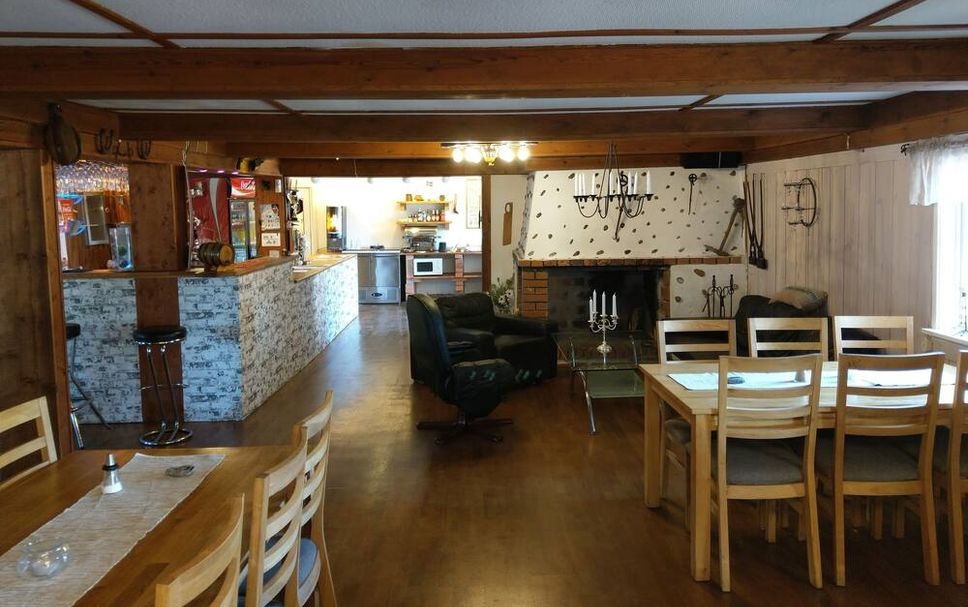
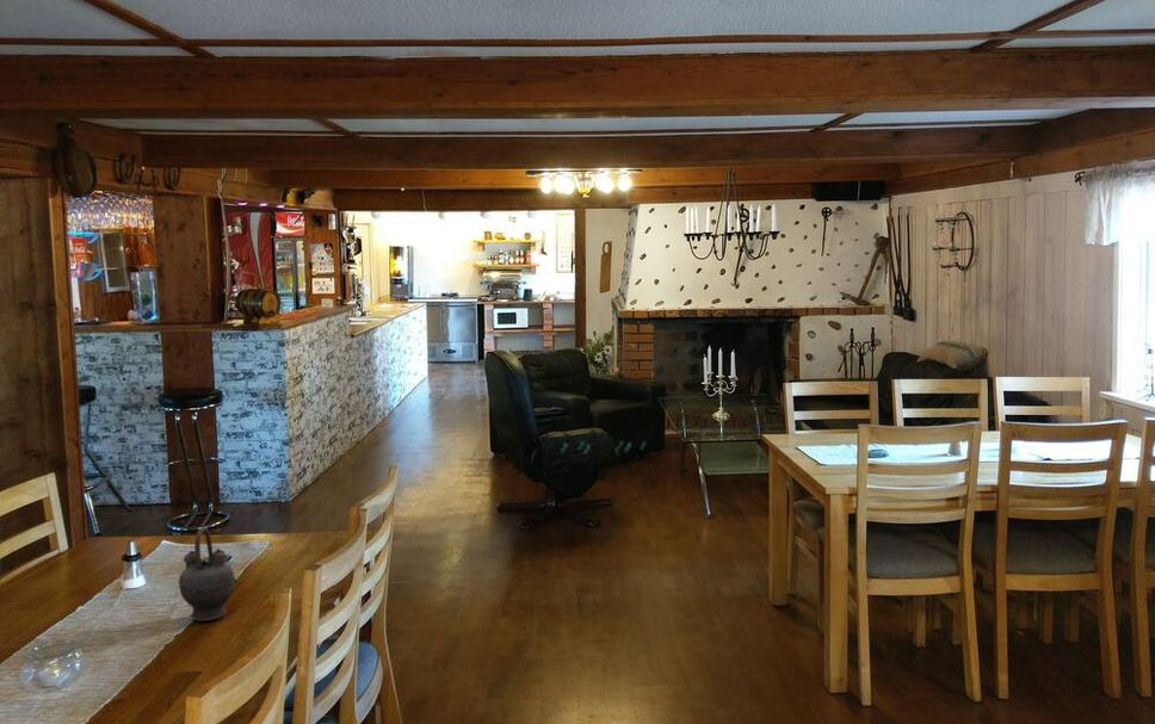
+ teapot (209, 570)
